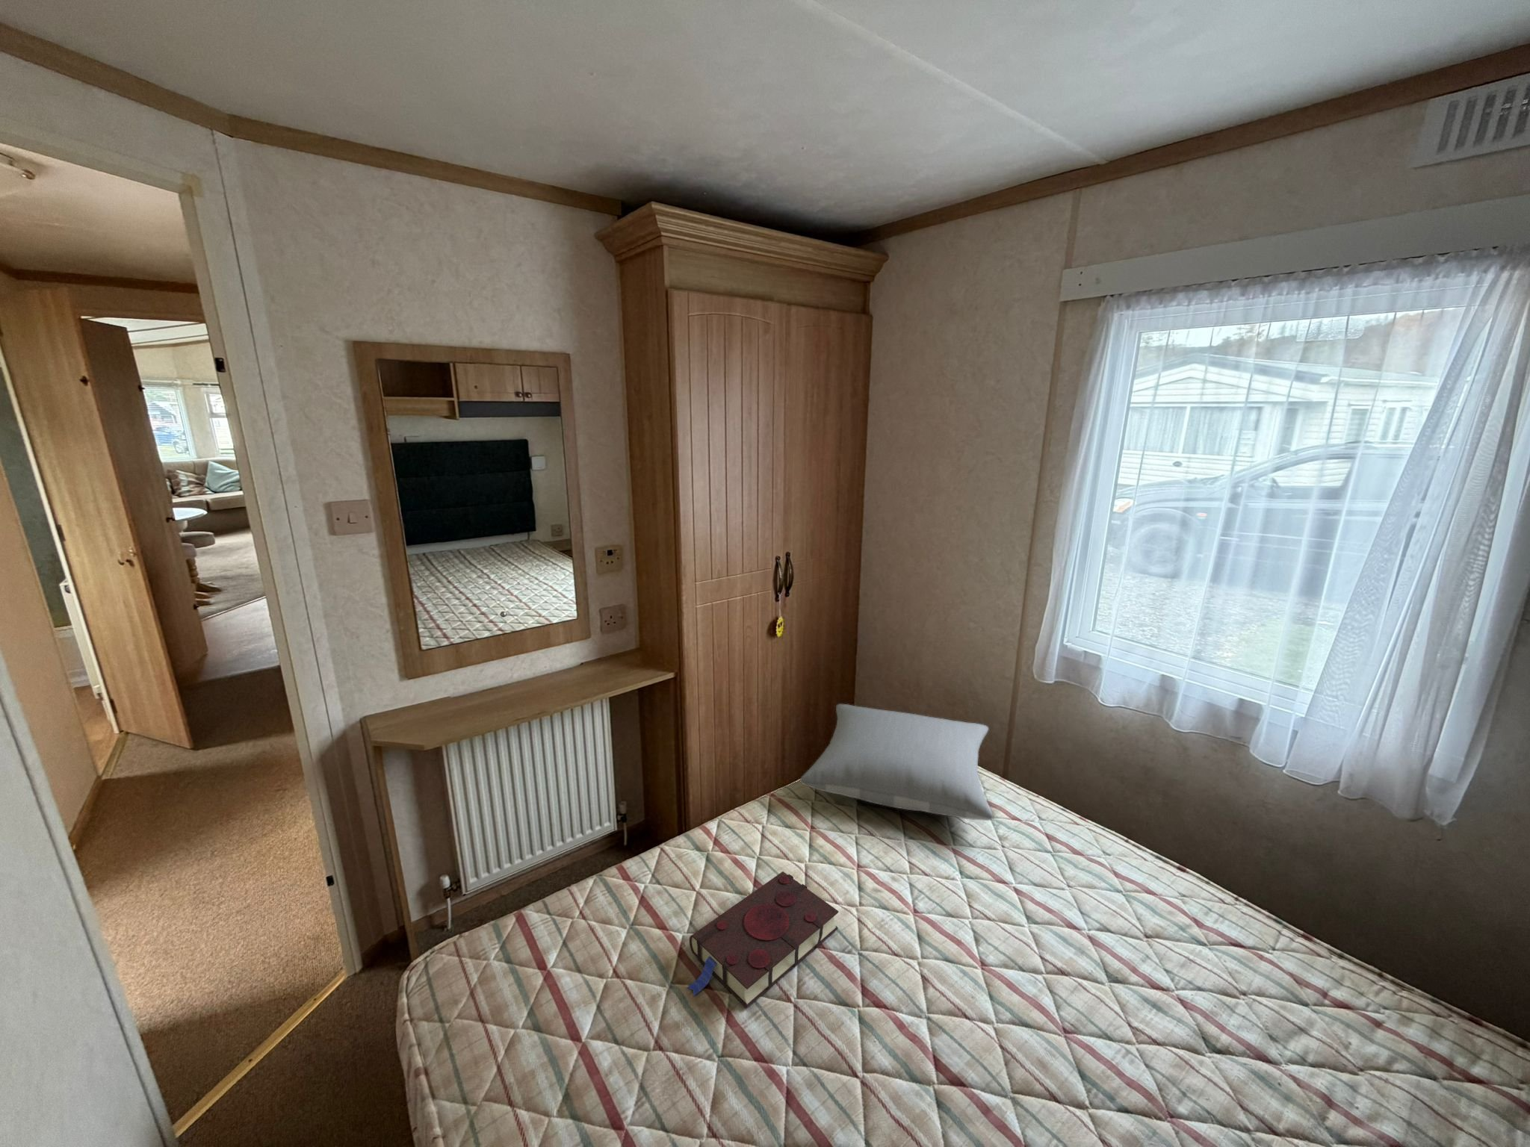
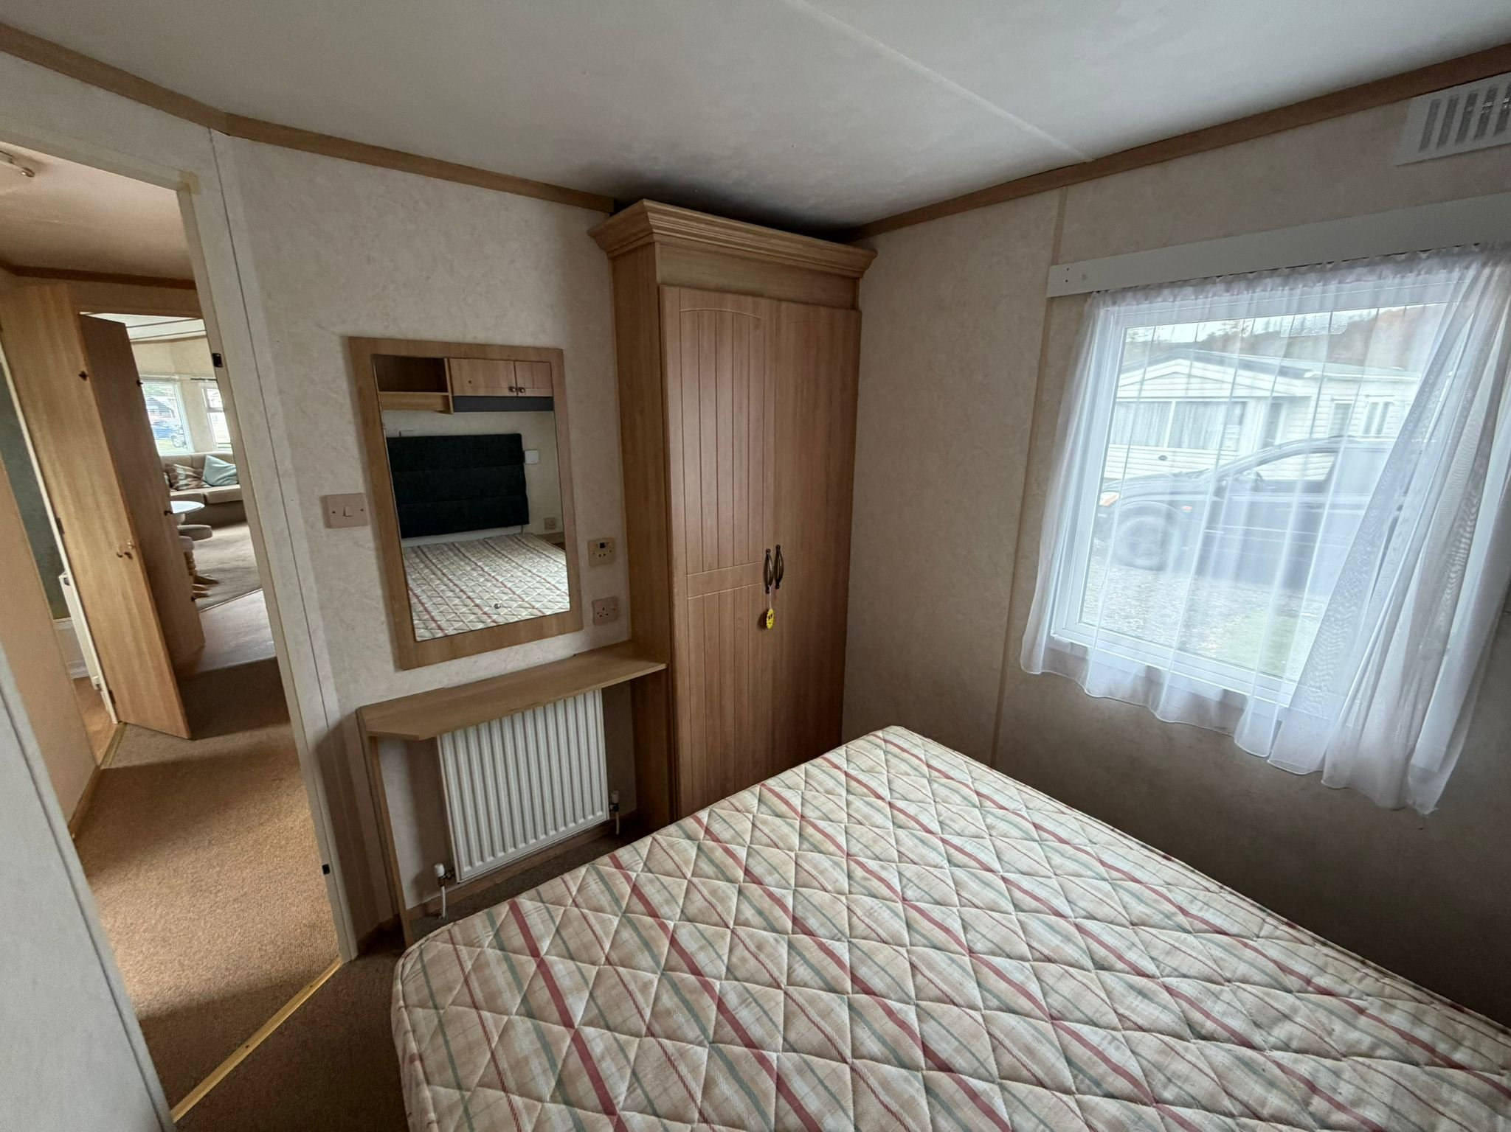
- pillow (901, 752)
- book (757, 937)
